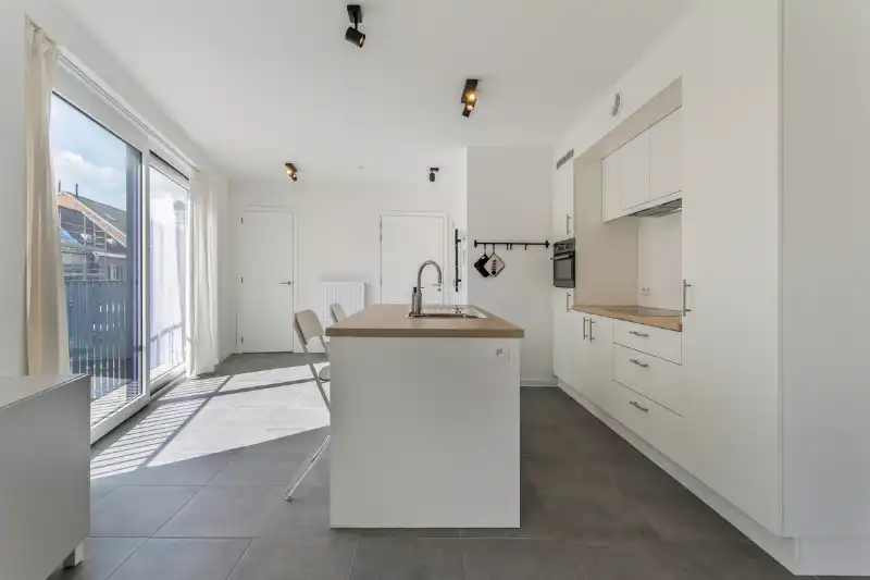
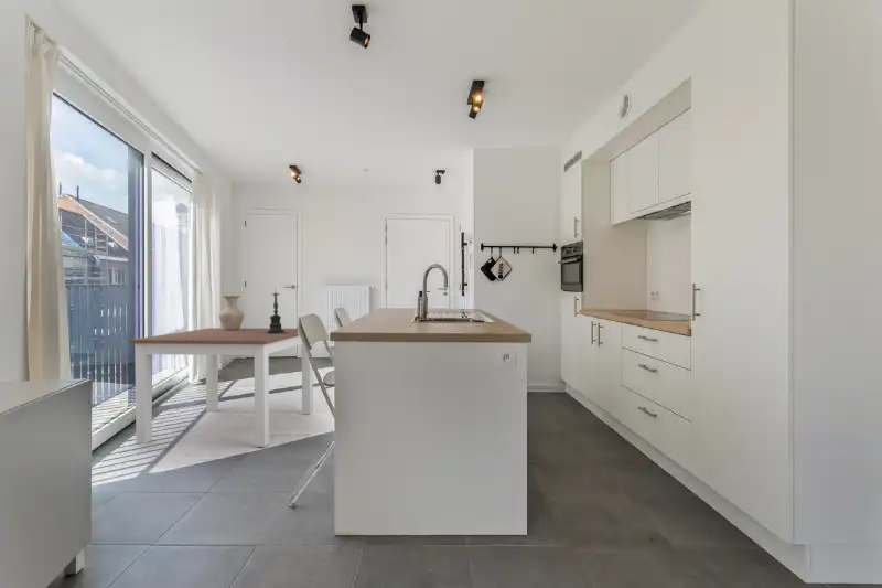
+ dining table (217, 379)
+ vase (232, 312)
+ candle holder (276, 309)
